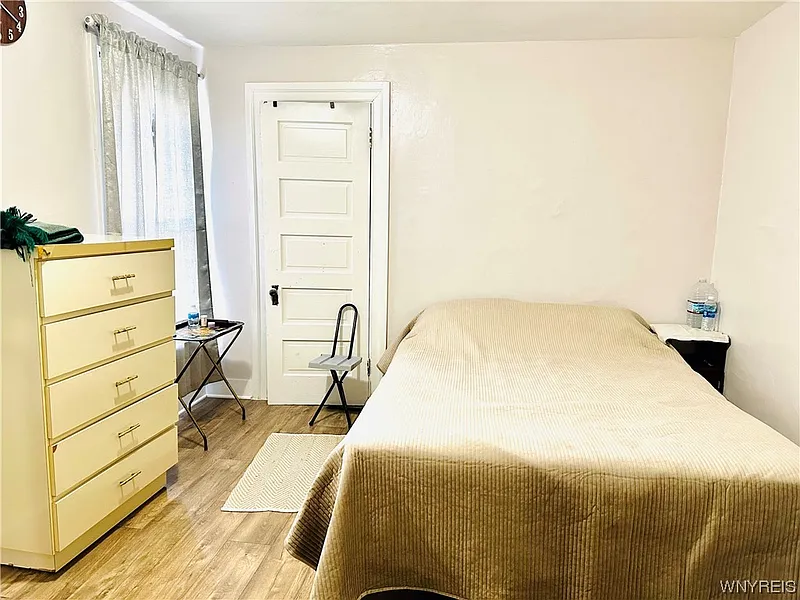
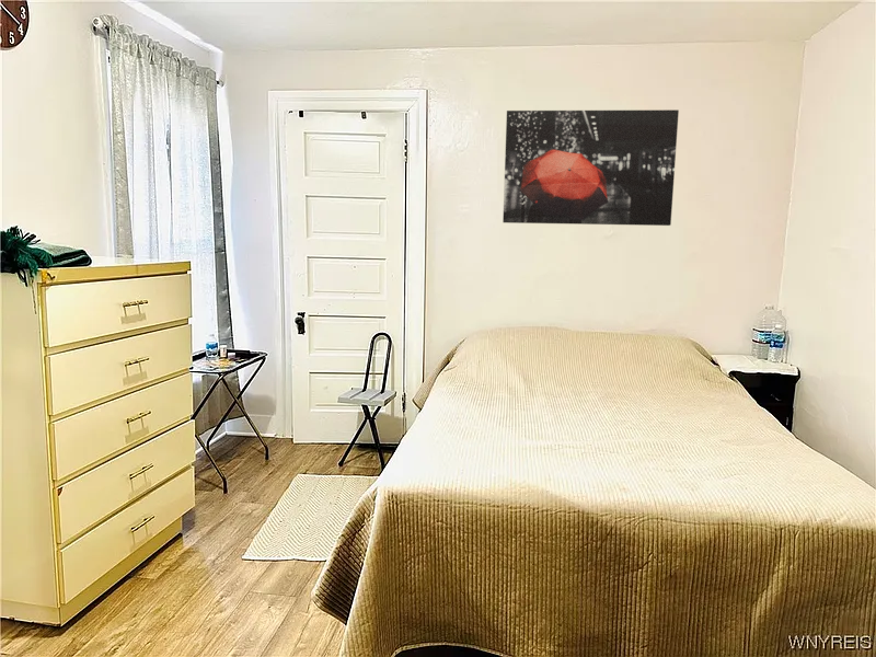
+ wall art (588, 168)
